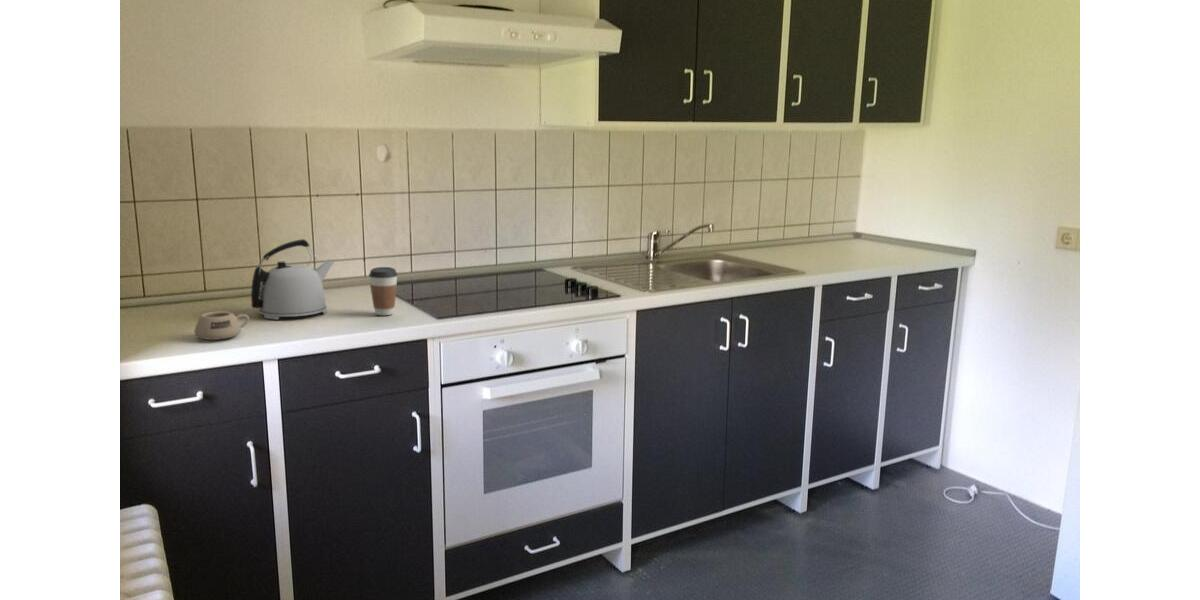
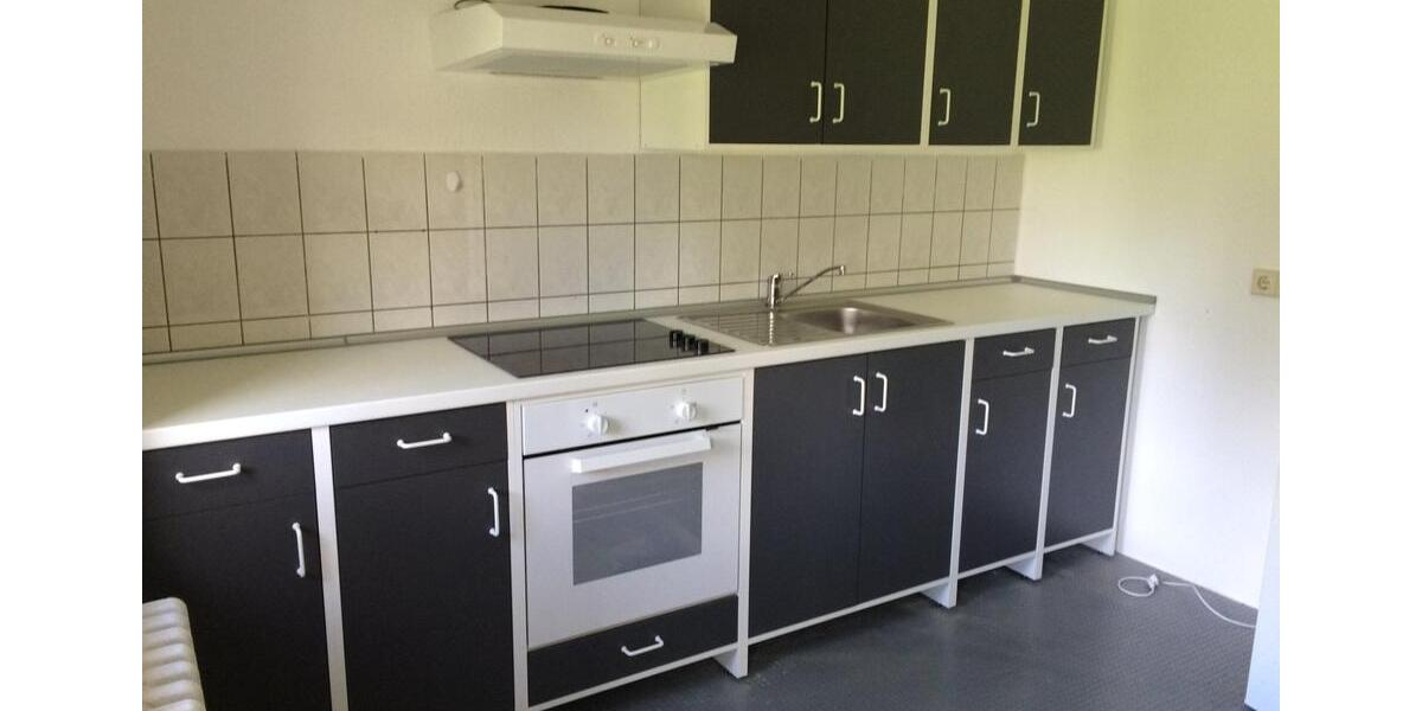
- coffee cup (383, 291)
- kettle (293, 276)
- mug (222, 324)
